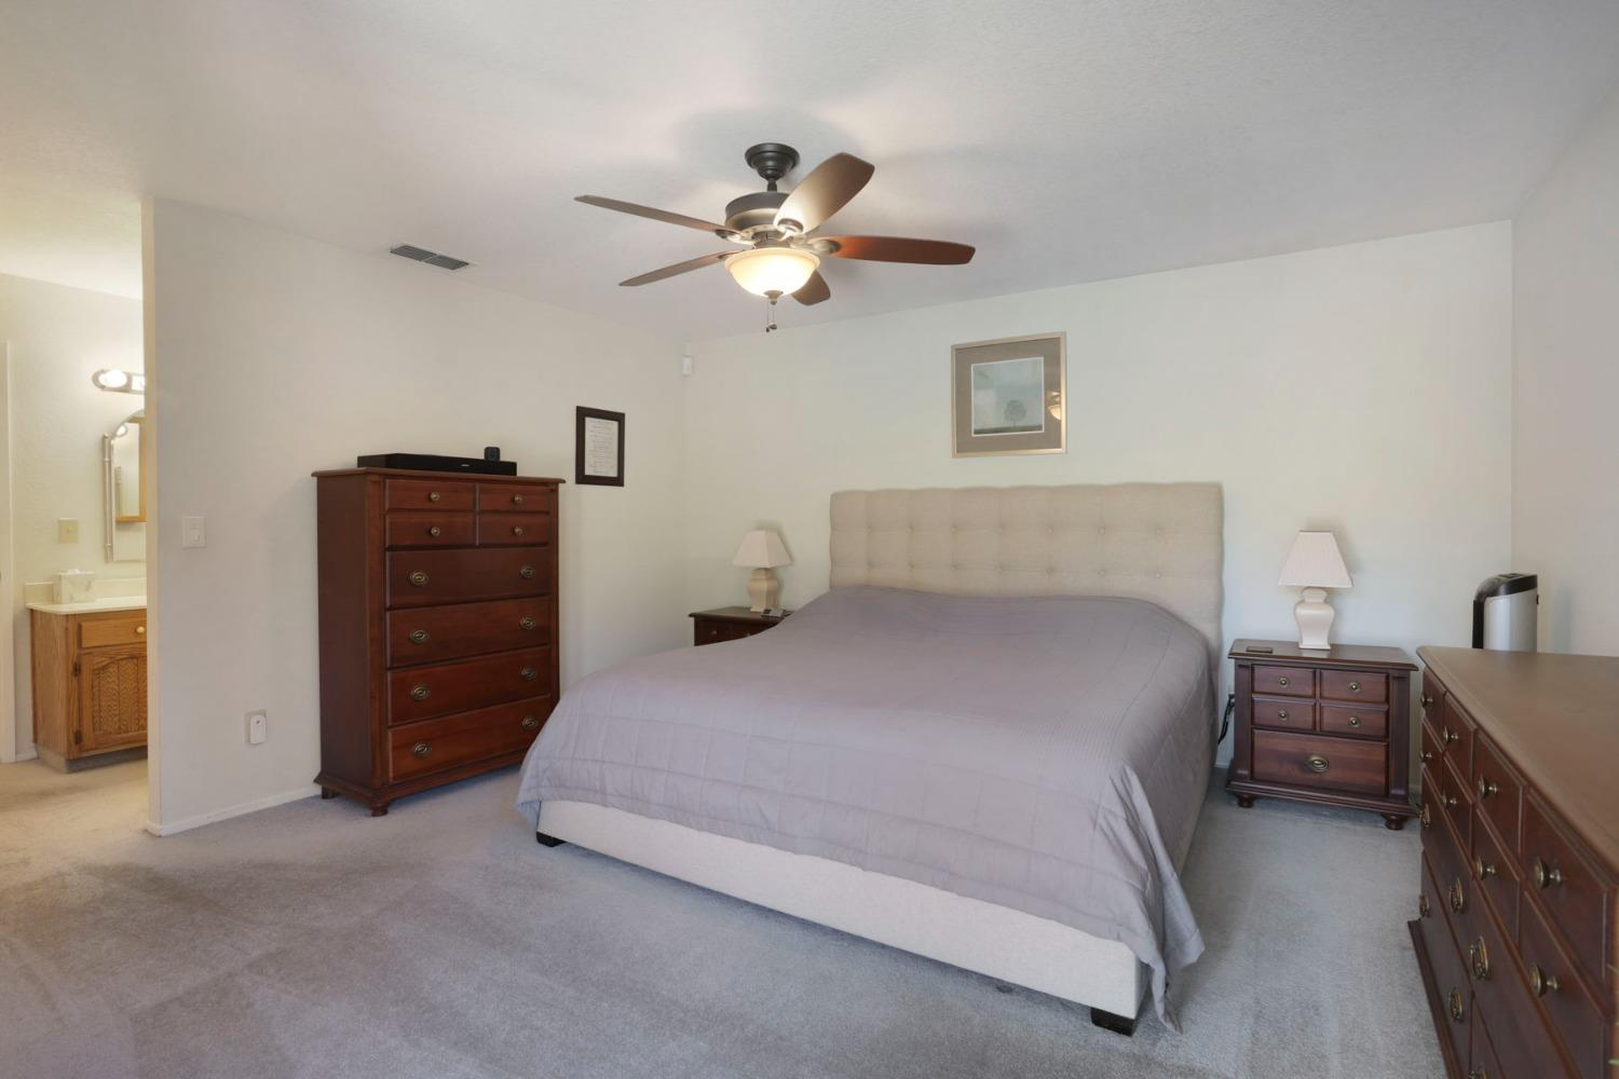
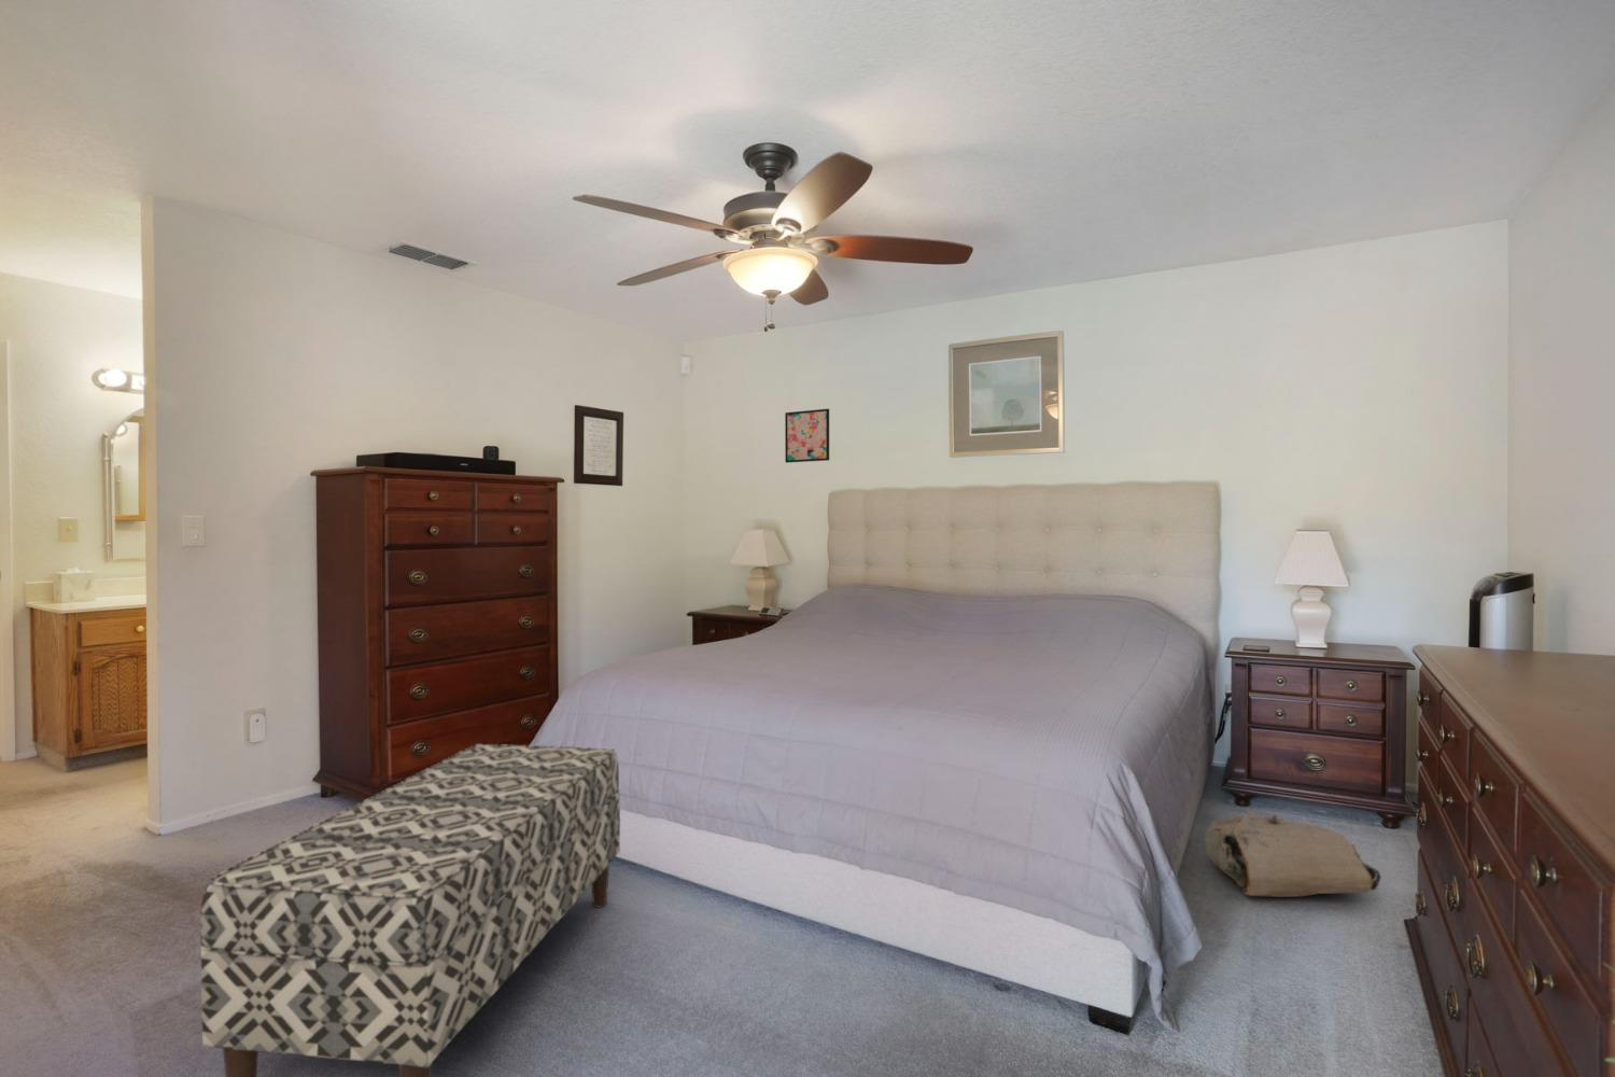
+ bag (1280, 845)
+ wall art (806, 436)
+ bench (458, 893)
